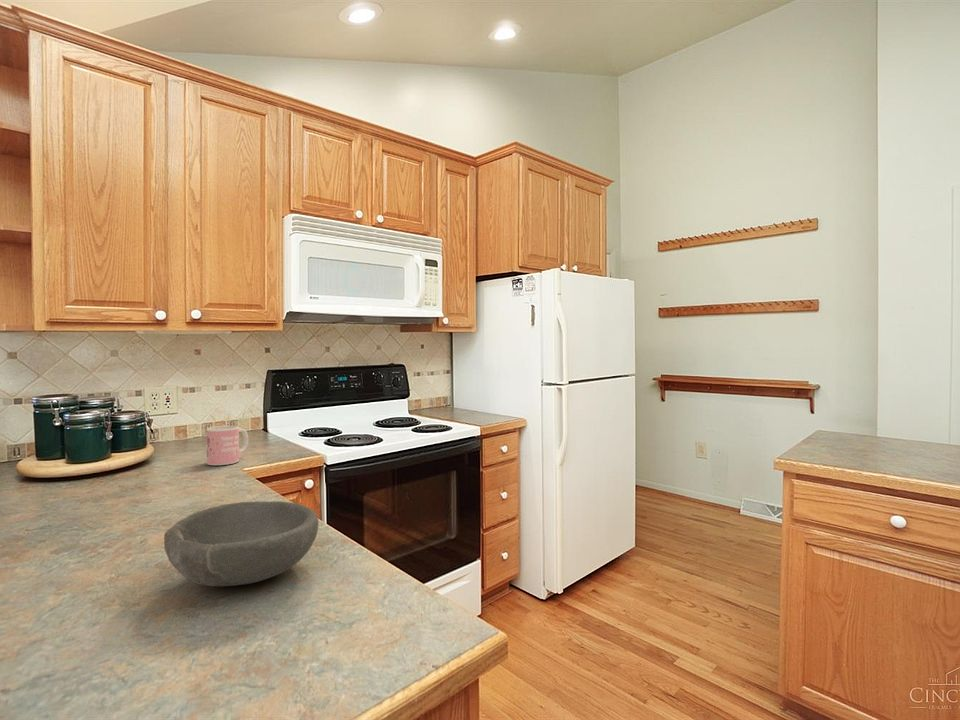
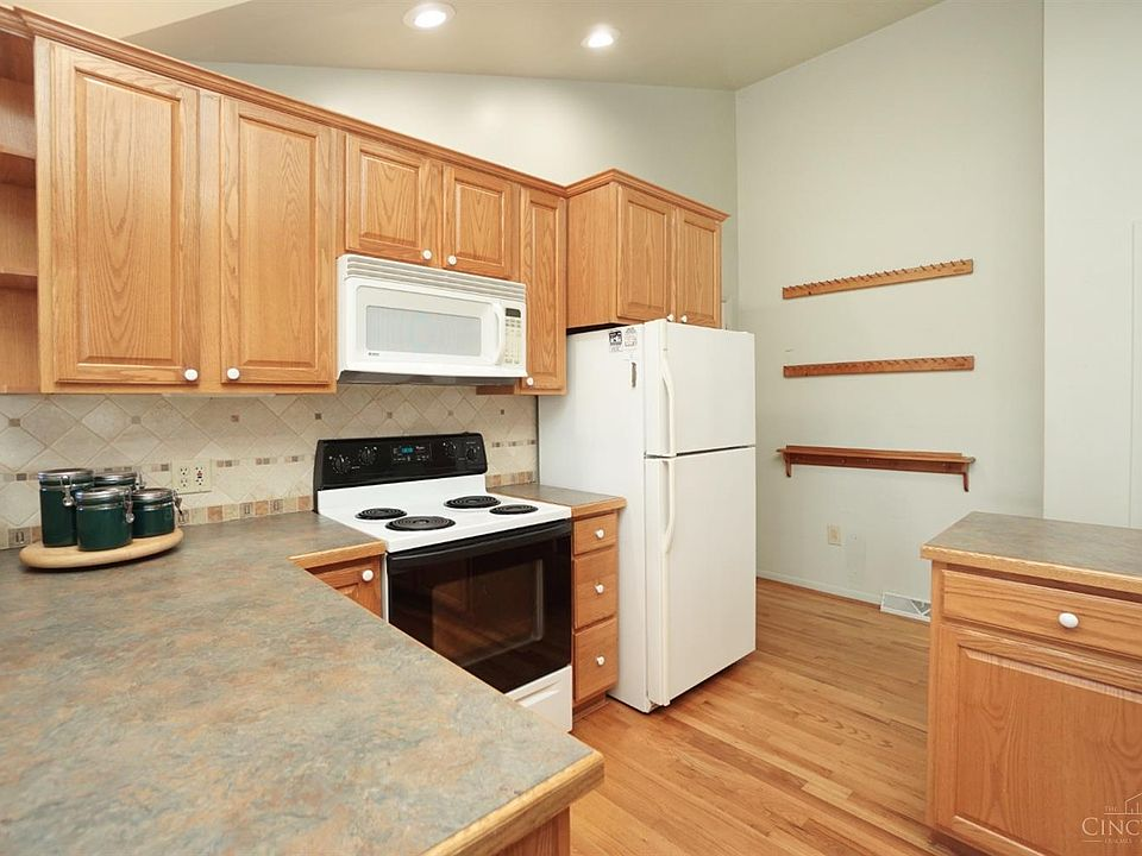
- bowl (247, 546)
- mug (227, 444)
